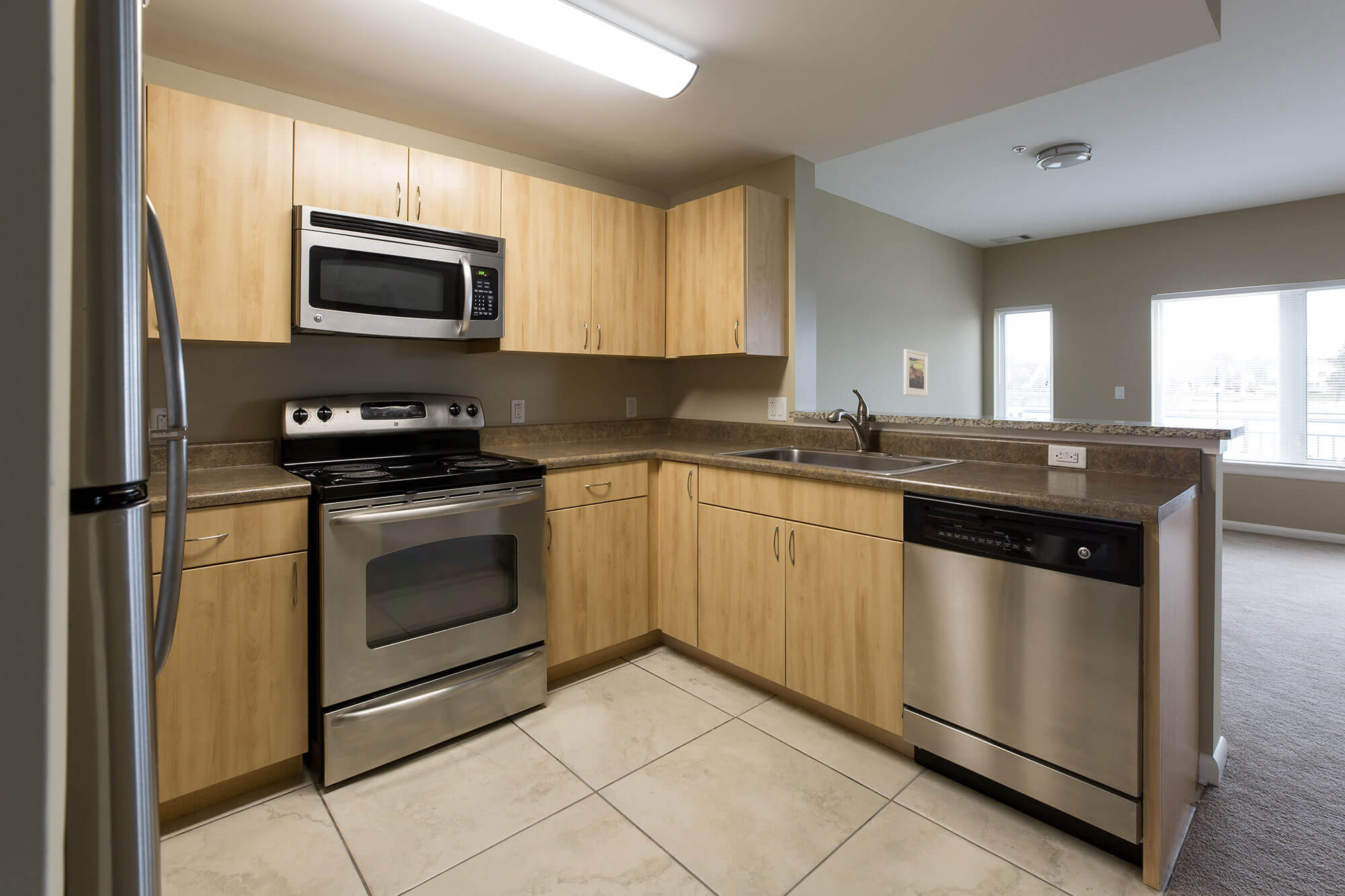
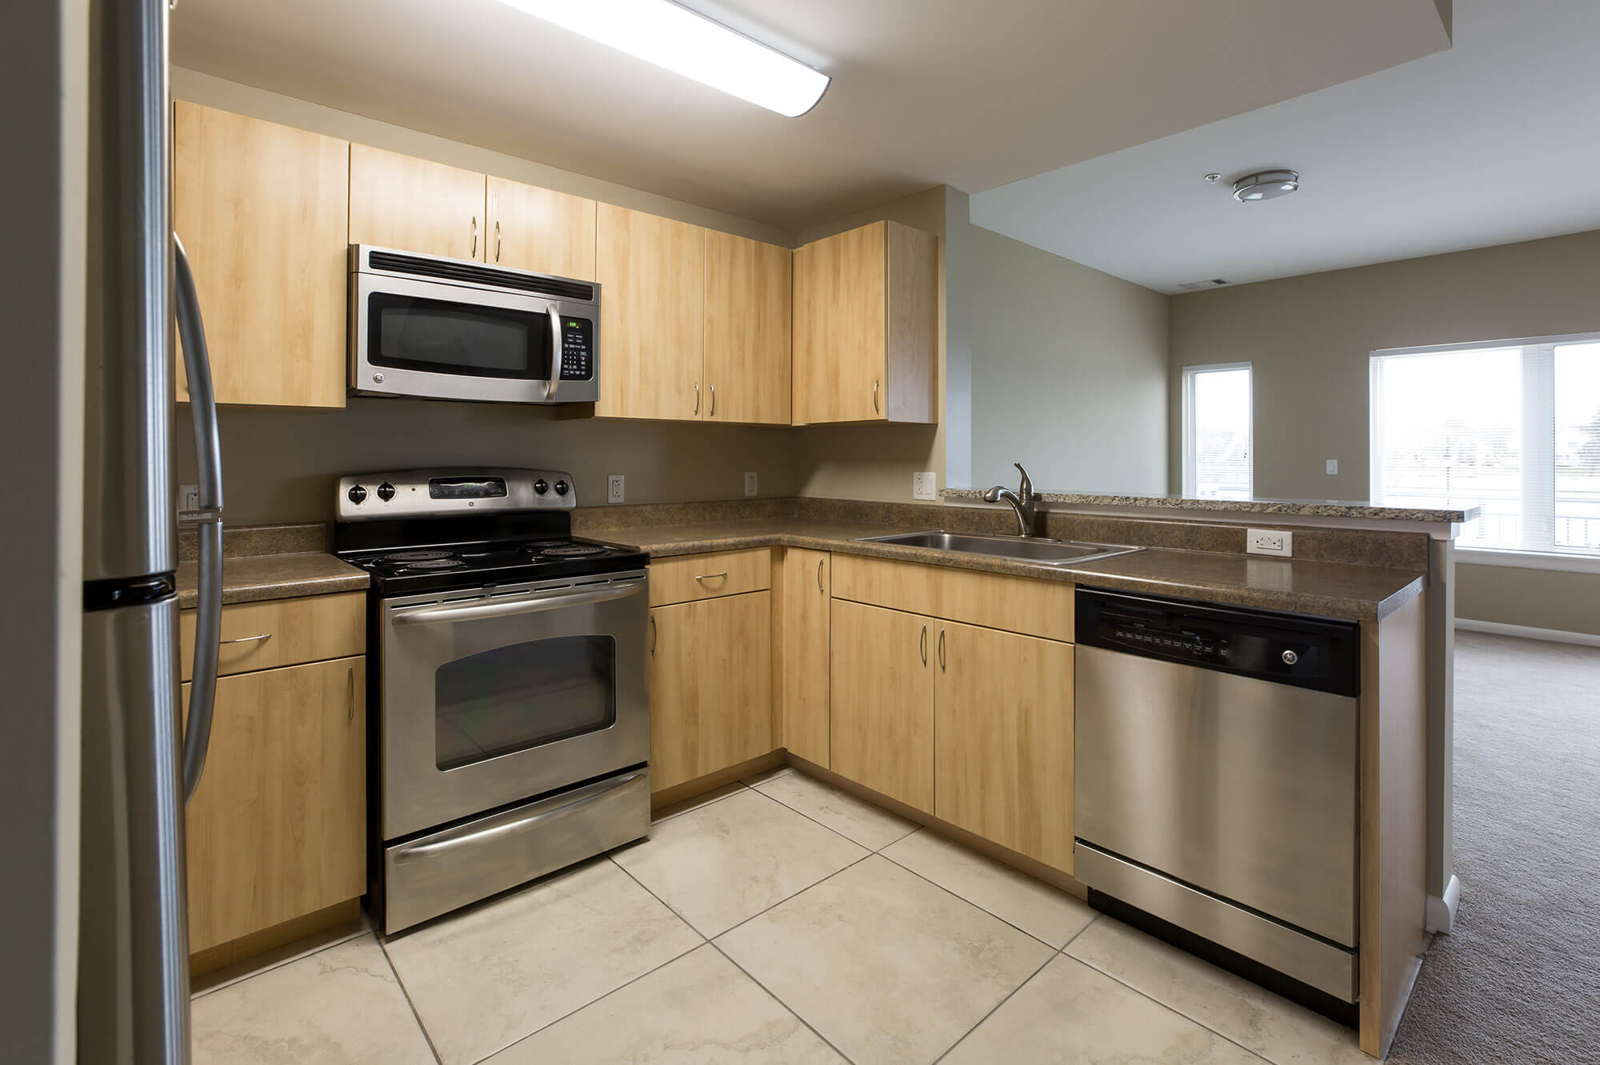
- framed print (916, 373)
